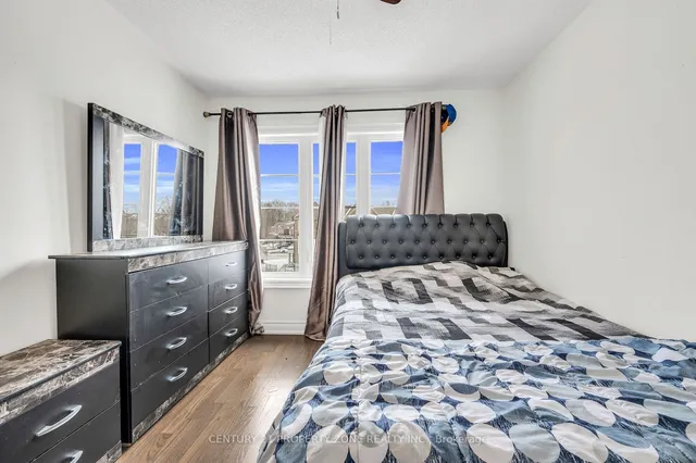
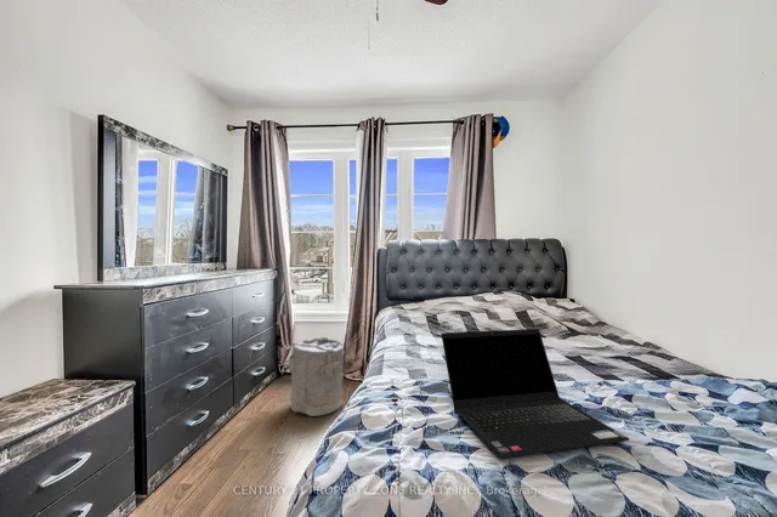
+ laundry hamper (317, 373)
+ laptop computer (523, 381)
